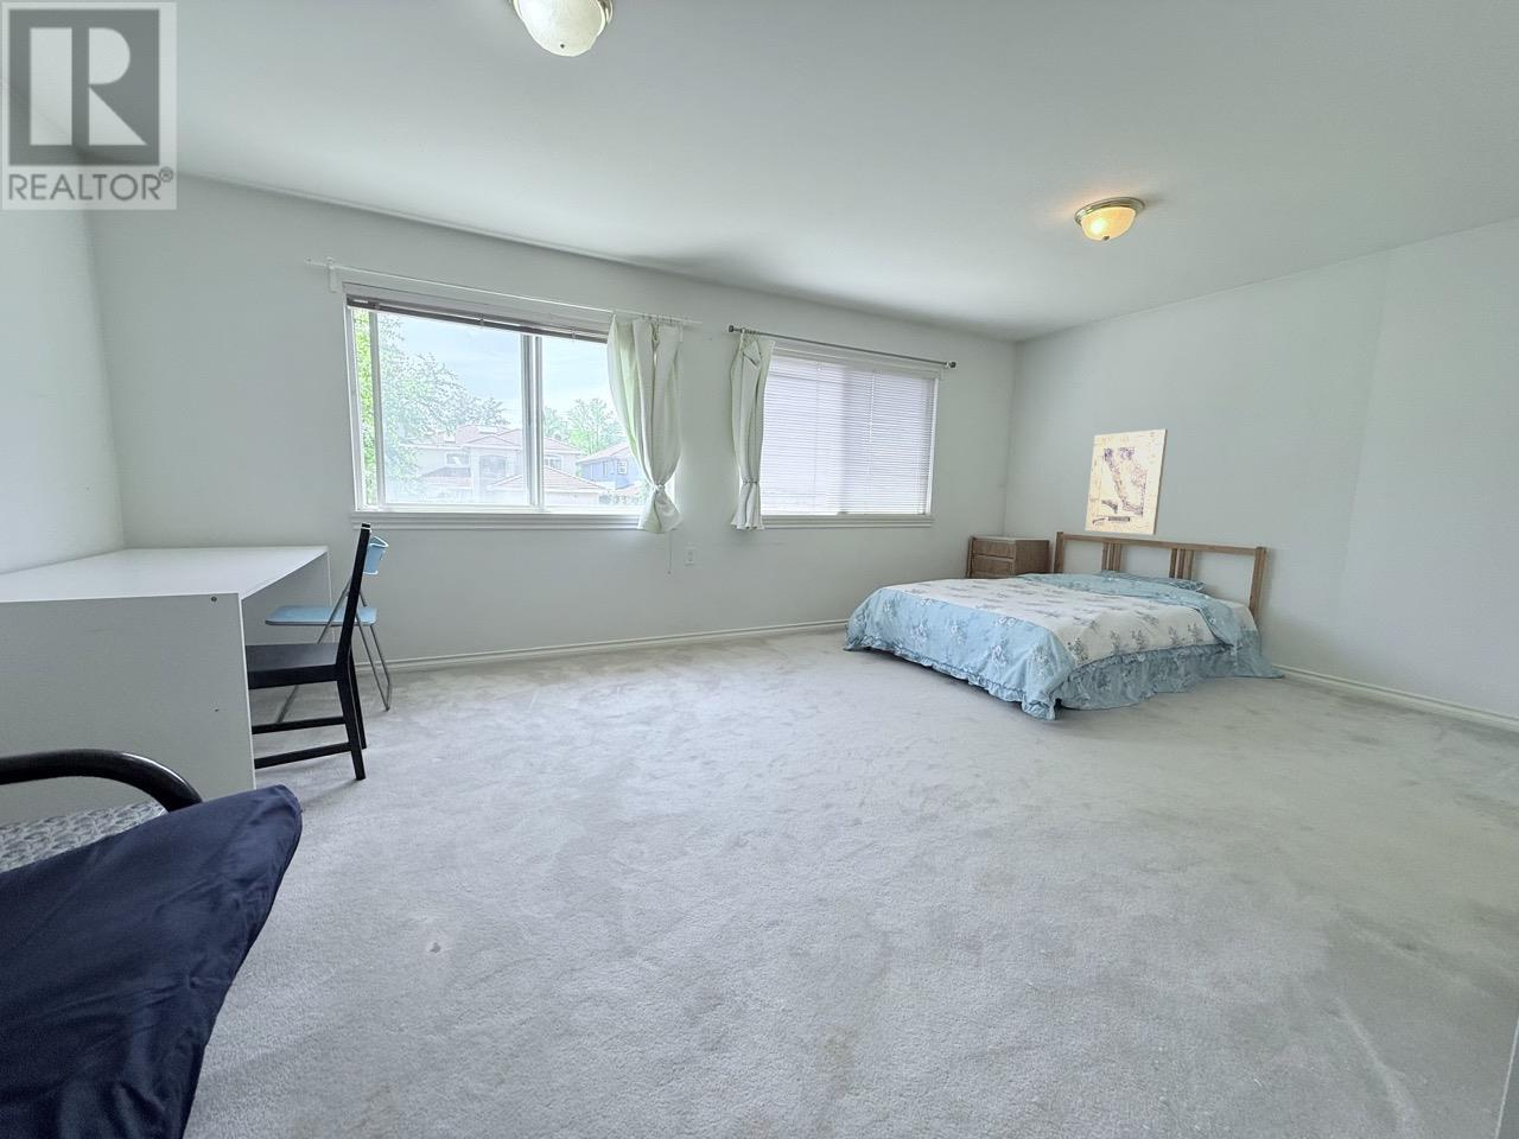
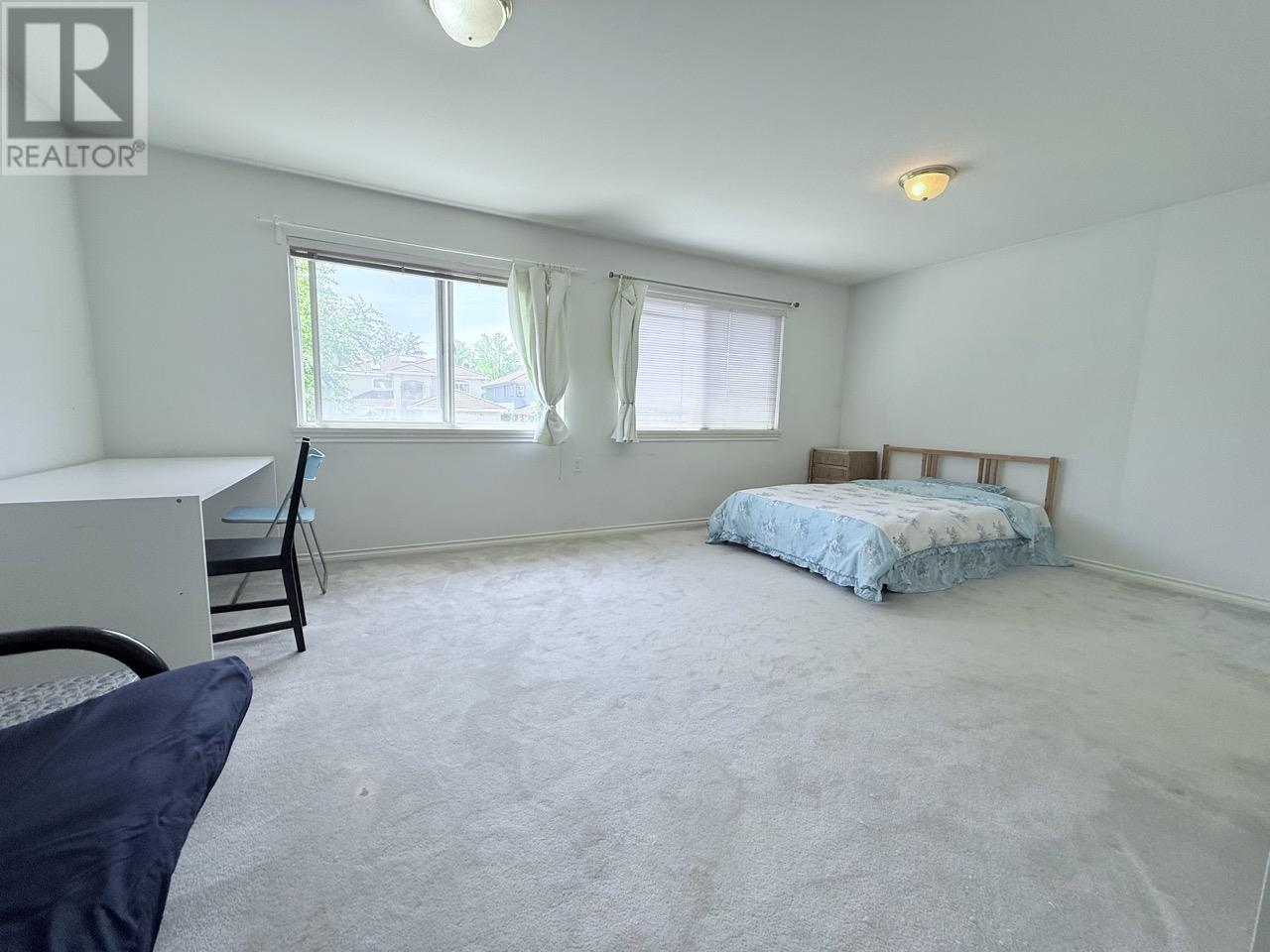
- wall art (1124, 483)
